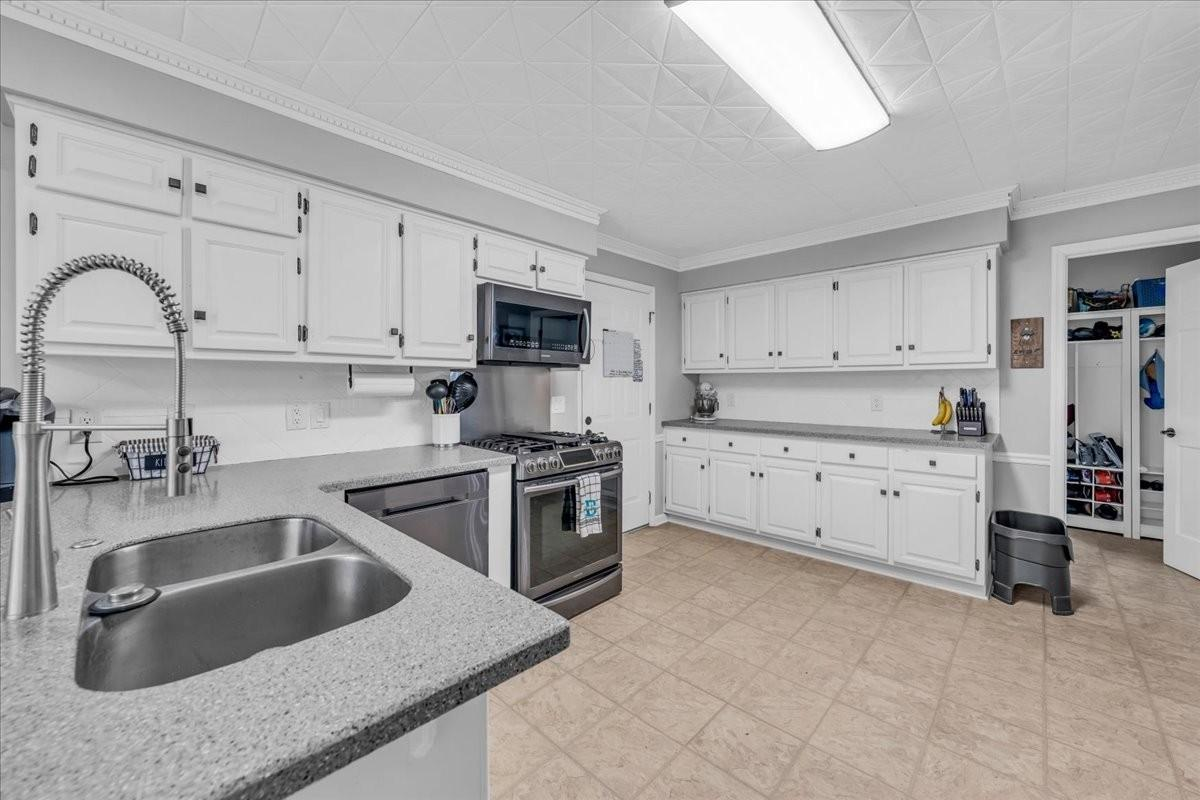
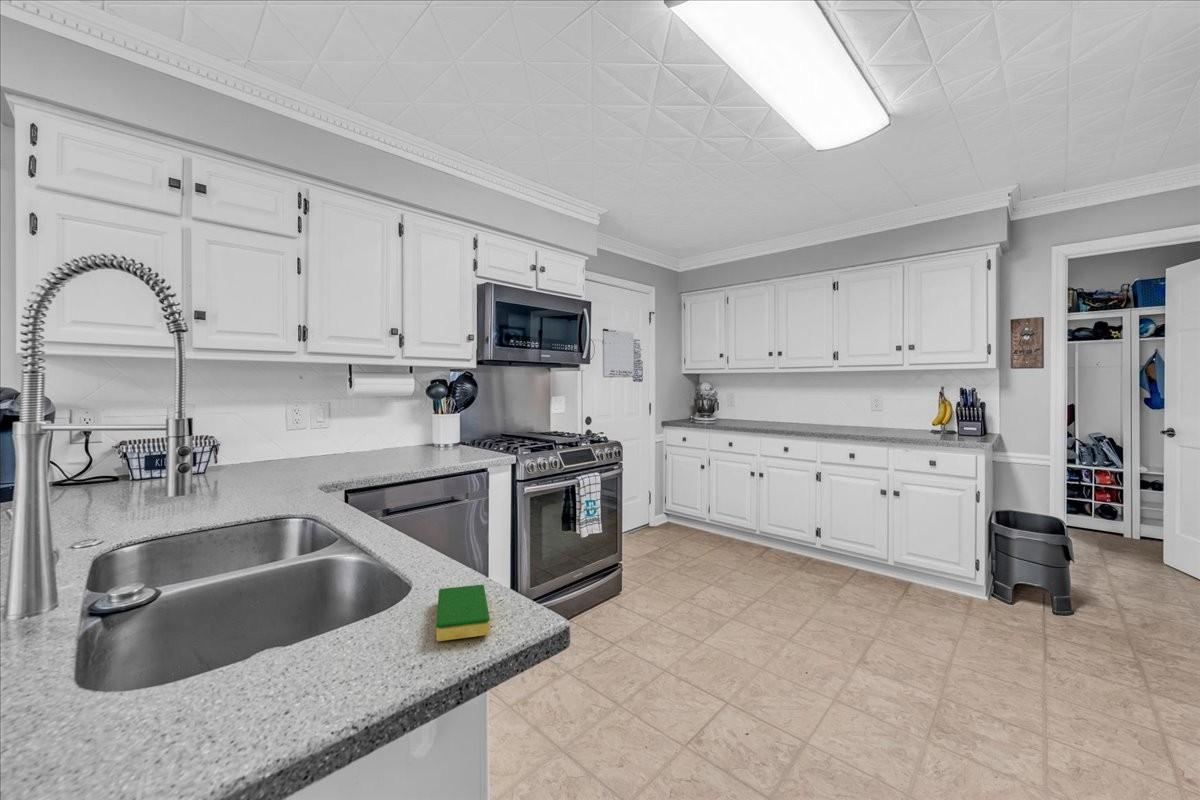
+ dish sponge (462, 610)
